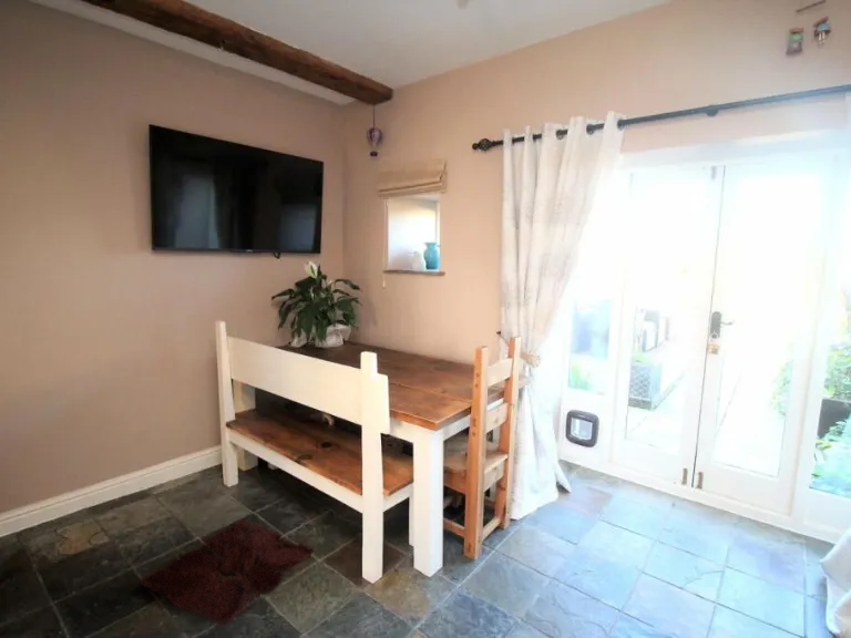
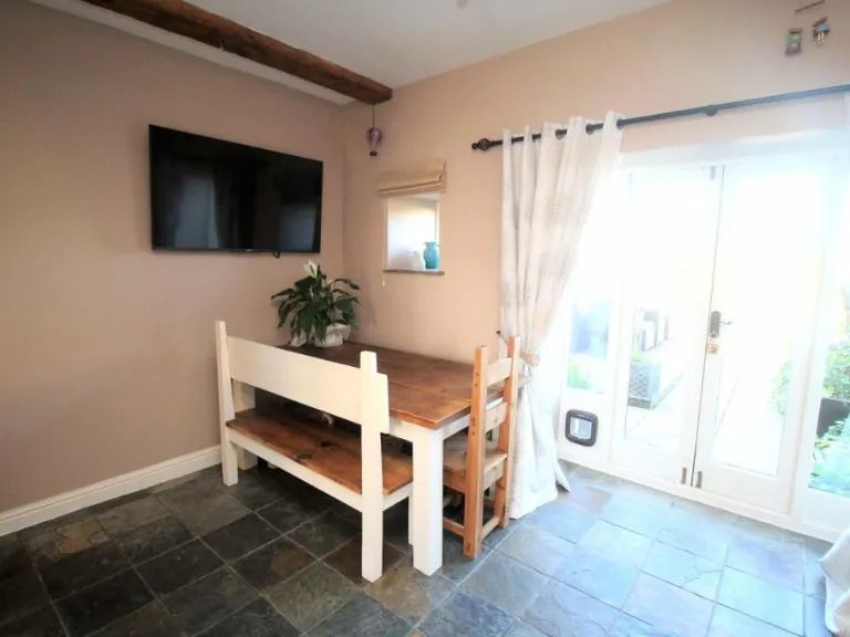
- rug (234, 562)
